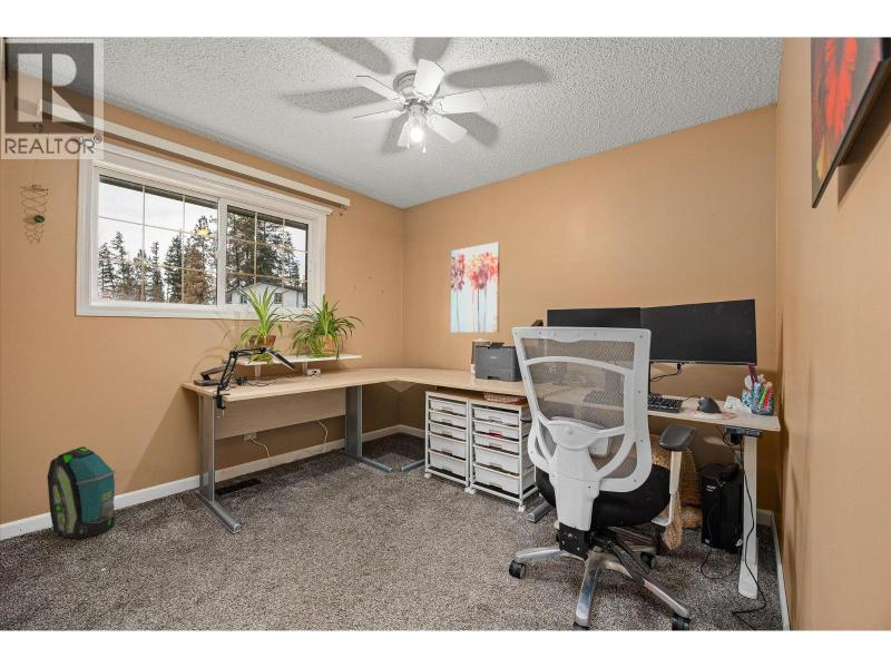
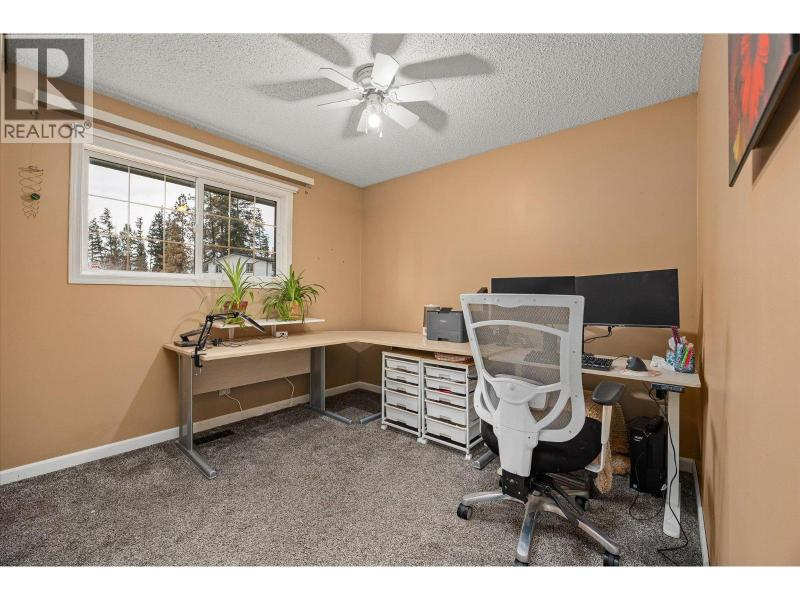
- backpack (81, 489)
- wall art (473, 289)
